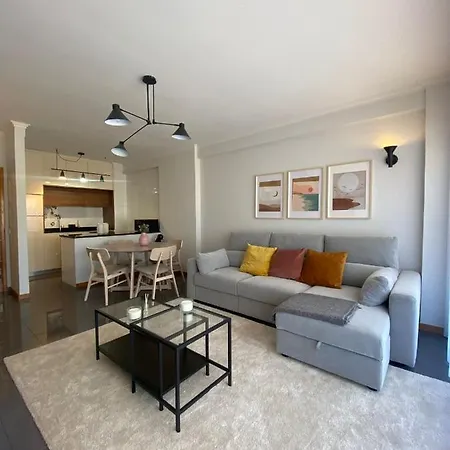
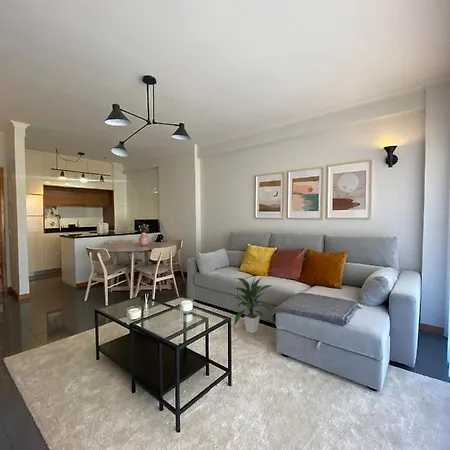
+ indoor plant (250, 302)
